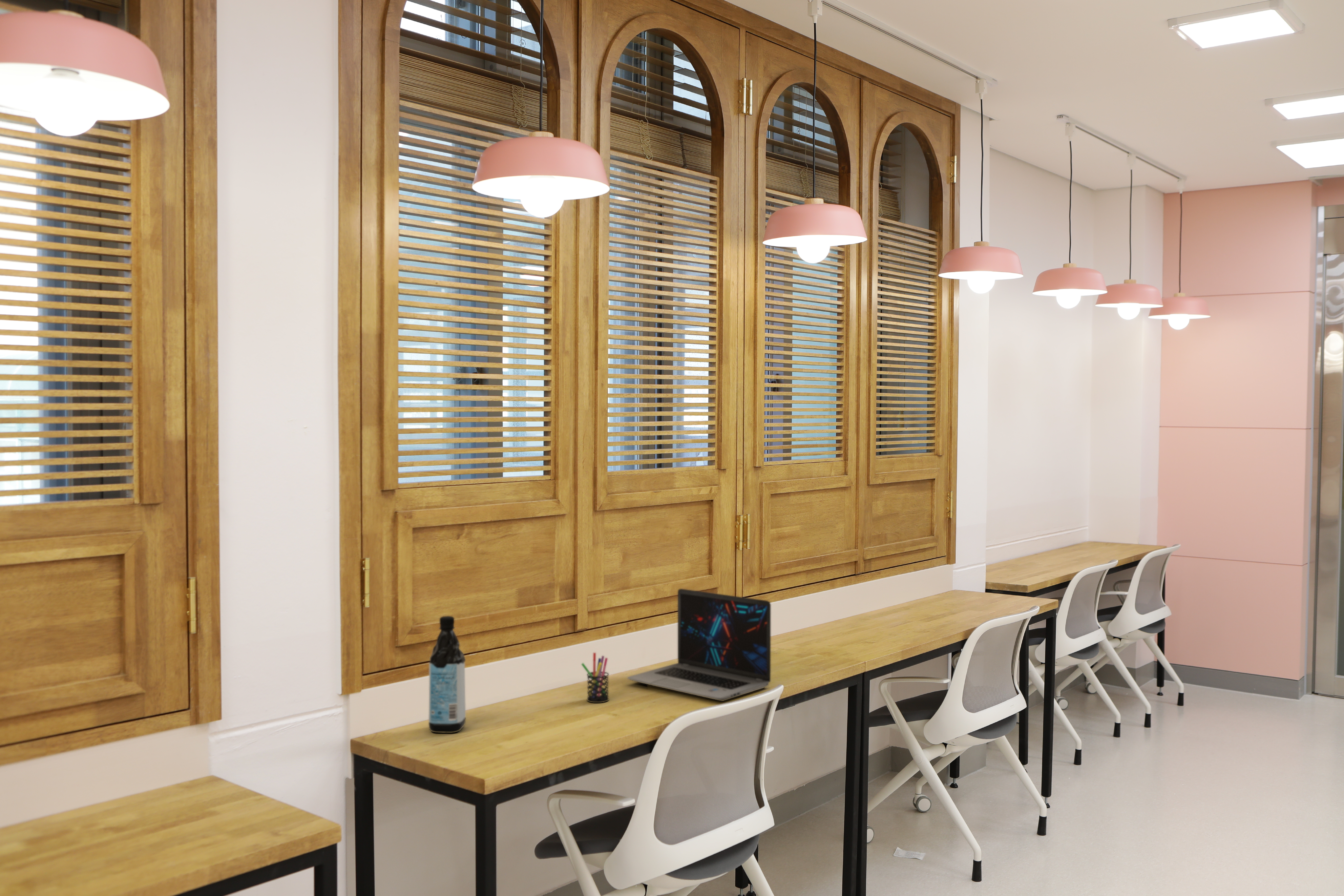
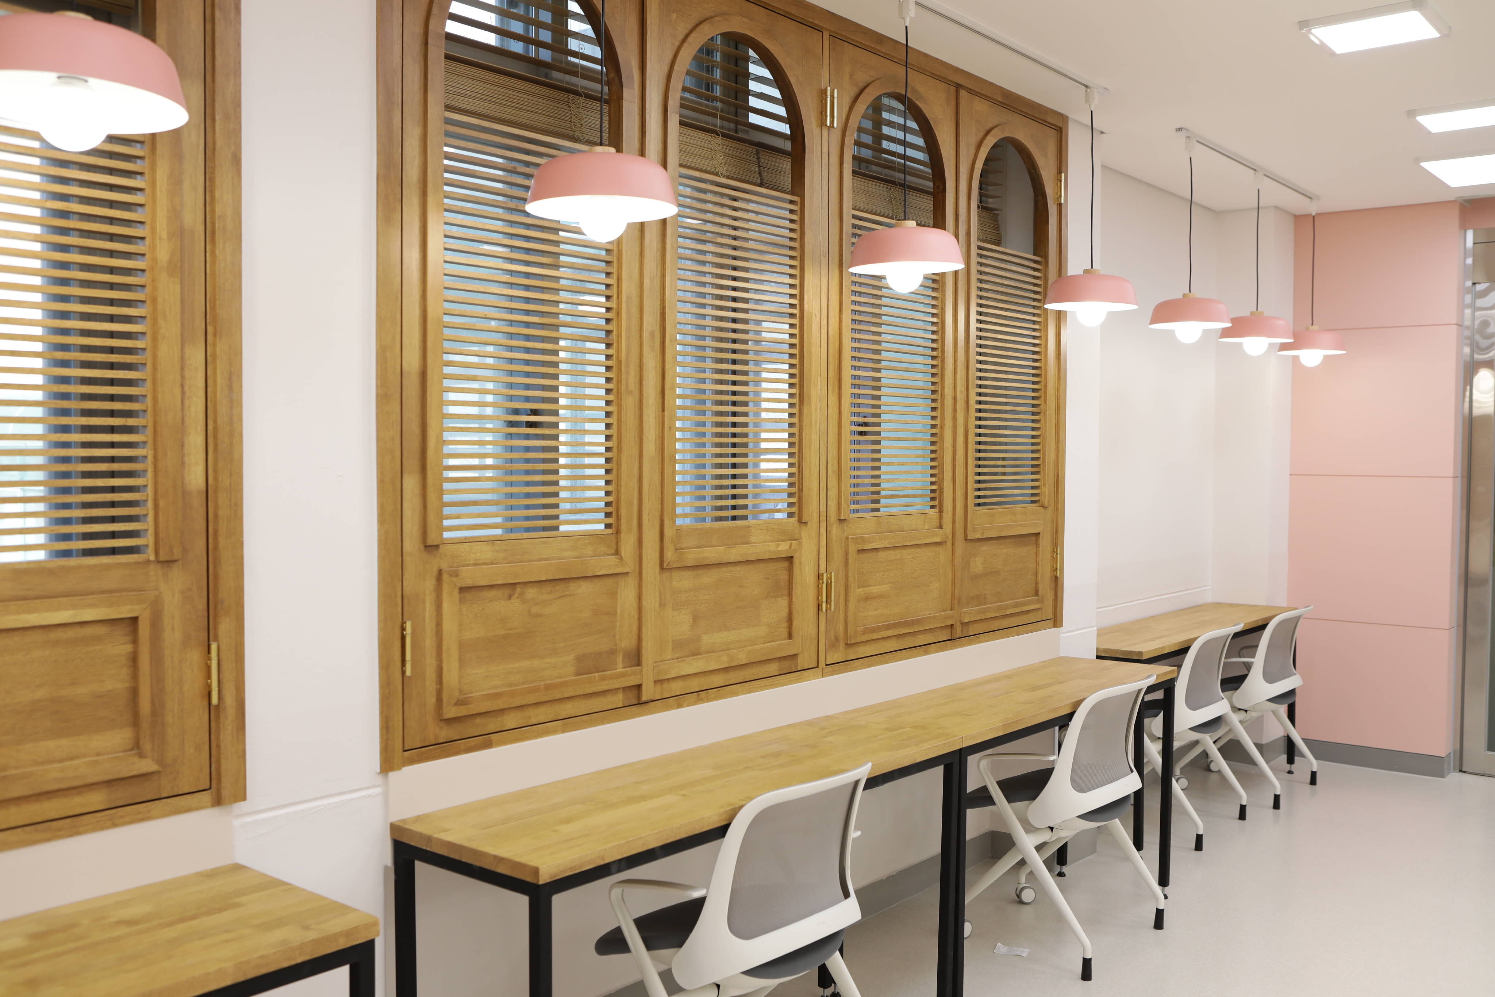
- pen holder (595, 677)
- water bottle (447, 673)
- laptop (698, 642)
